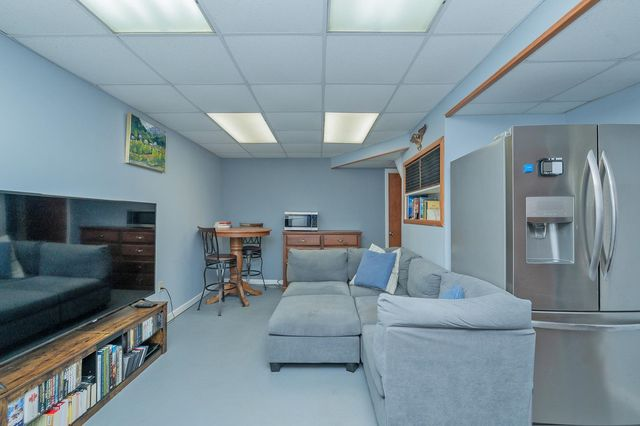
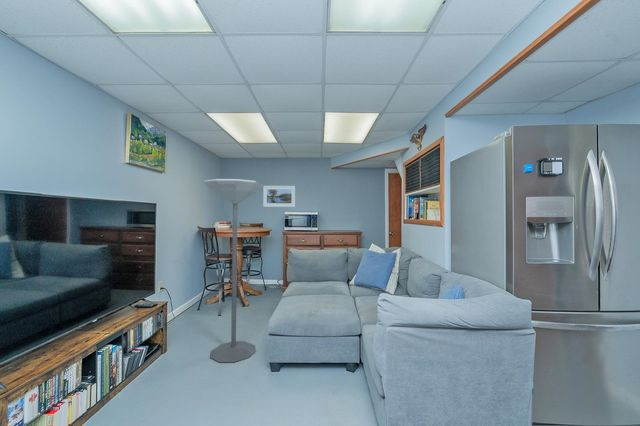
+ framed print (279, 196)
+ floor lamp (234, 266)
